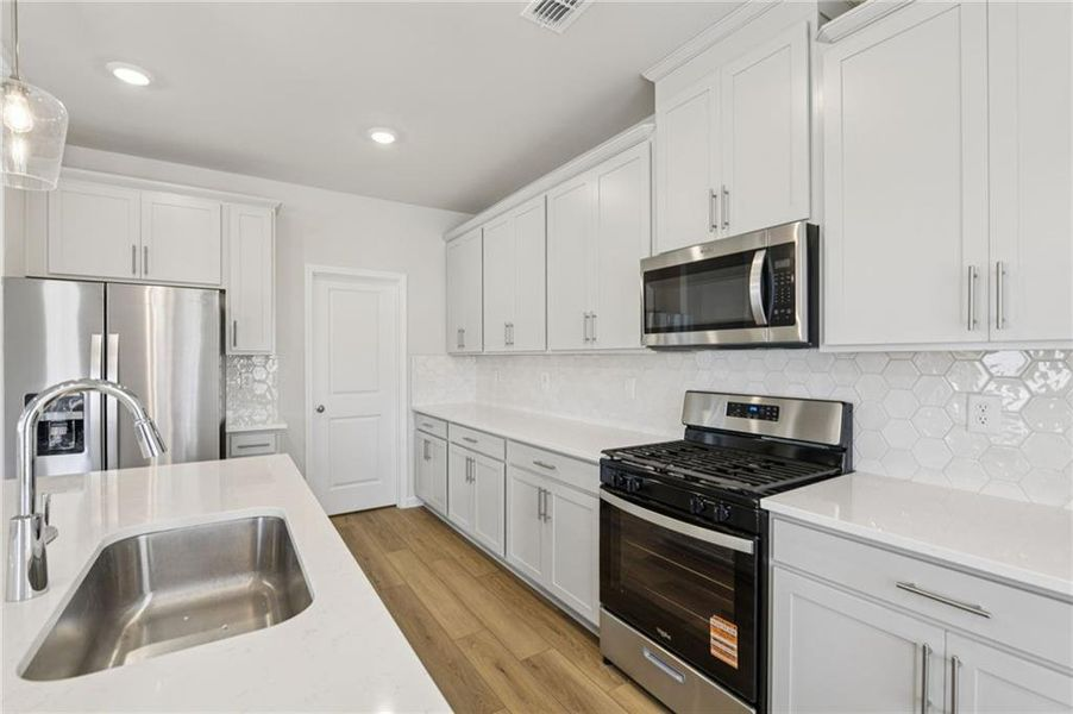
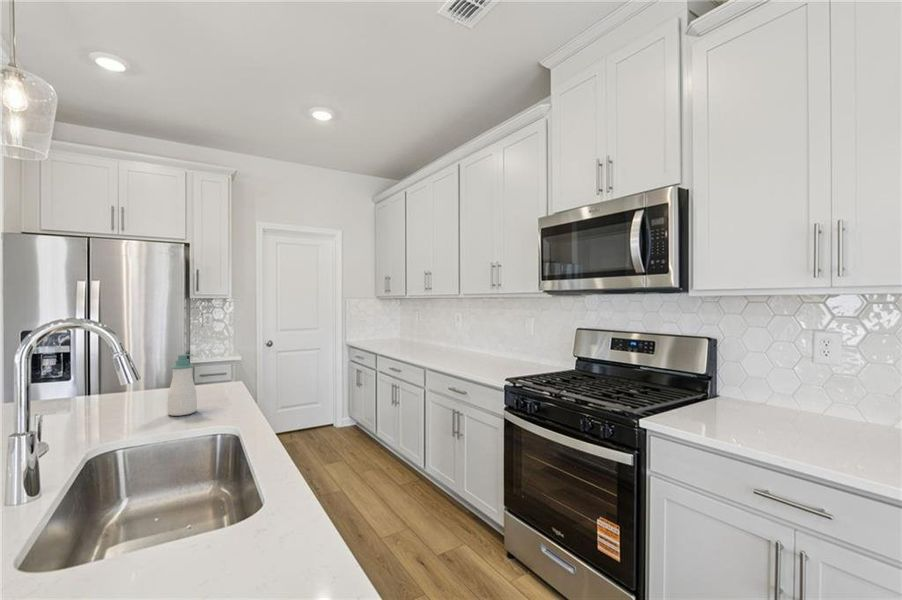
+ soap bottle (182, 383)
